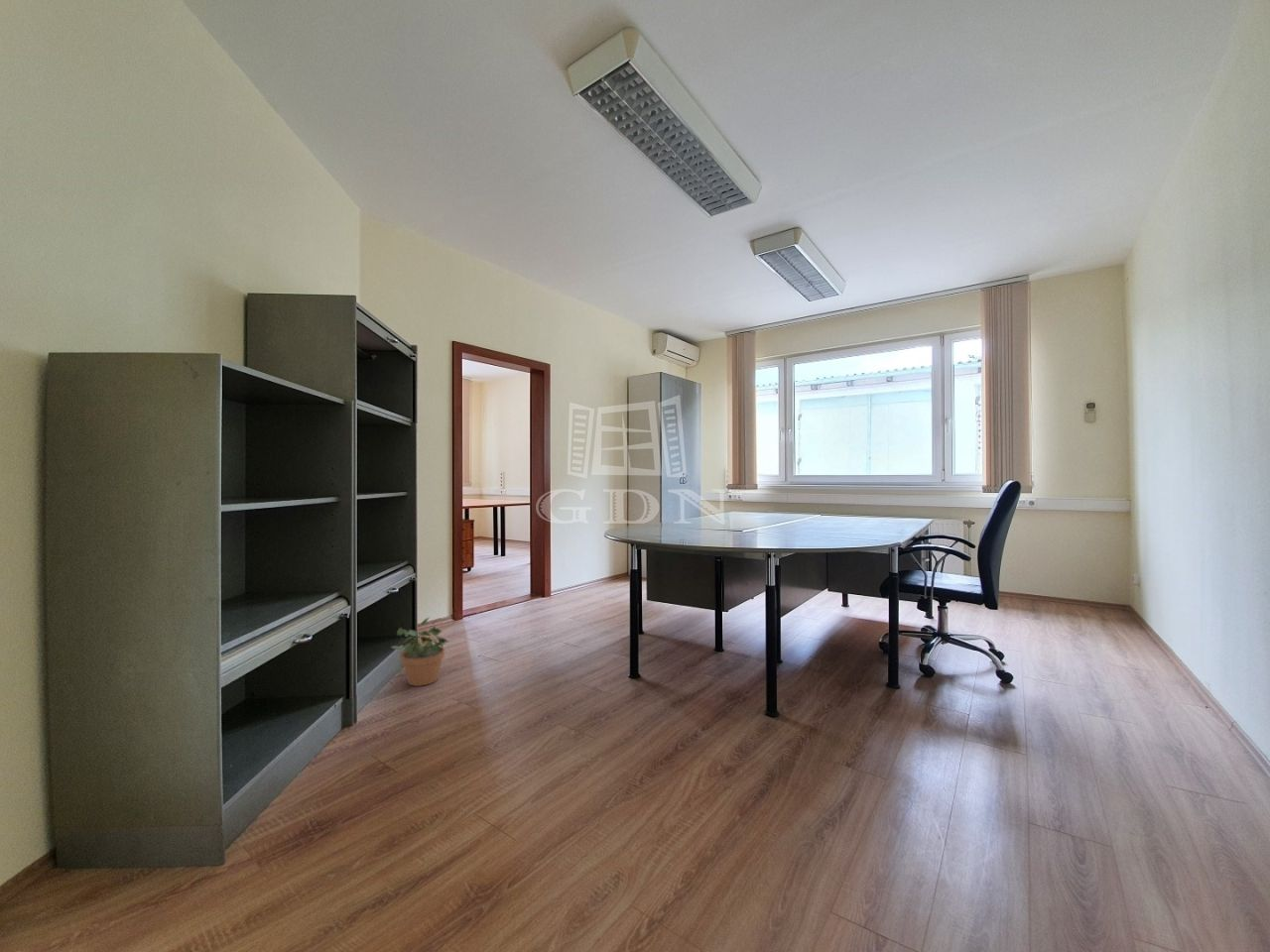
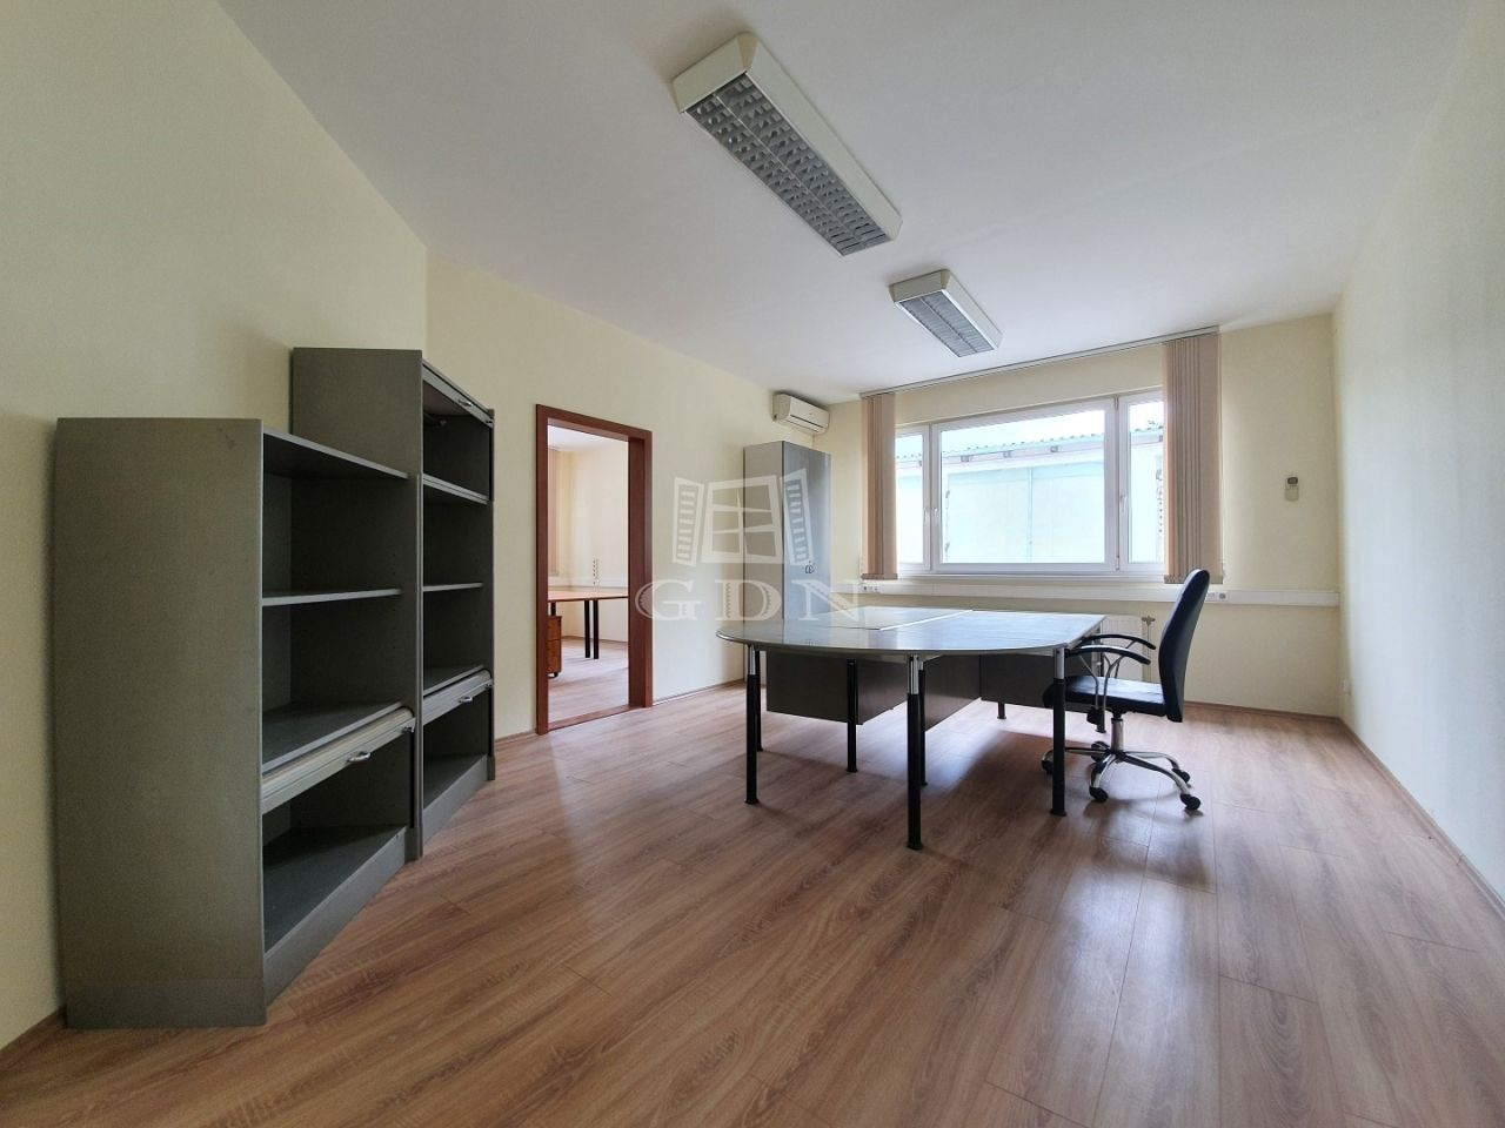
- potted plant (423, 651)
